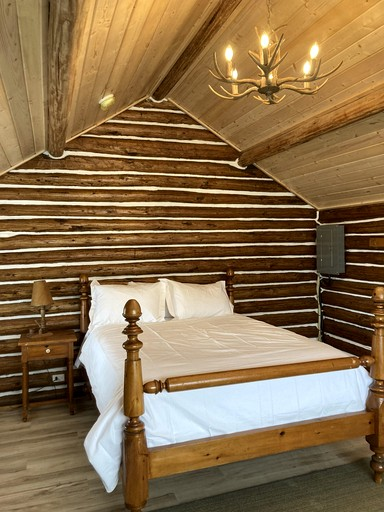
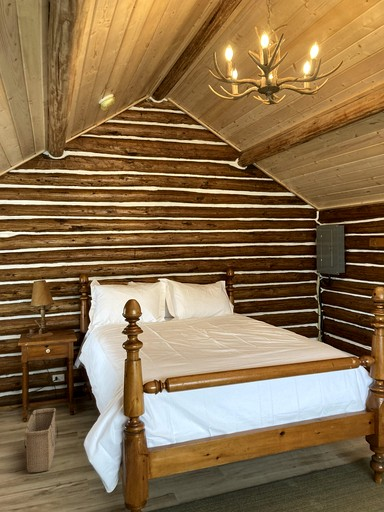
+ basket (41, 438)
